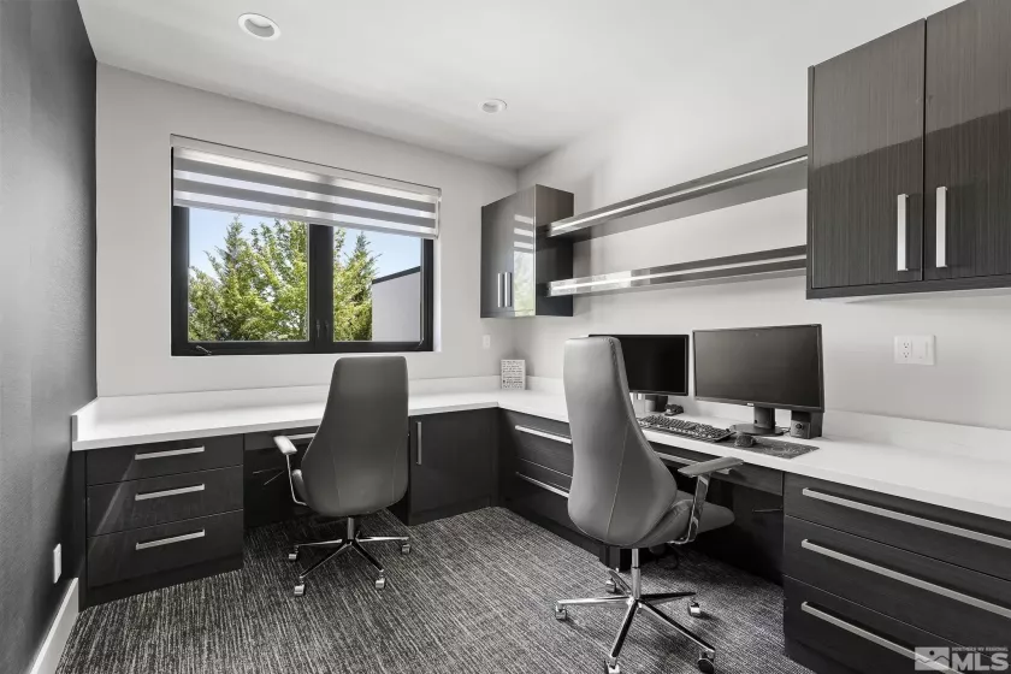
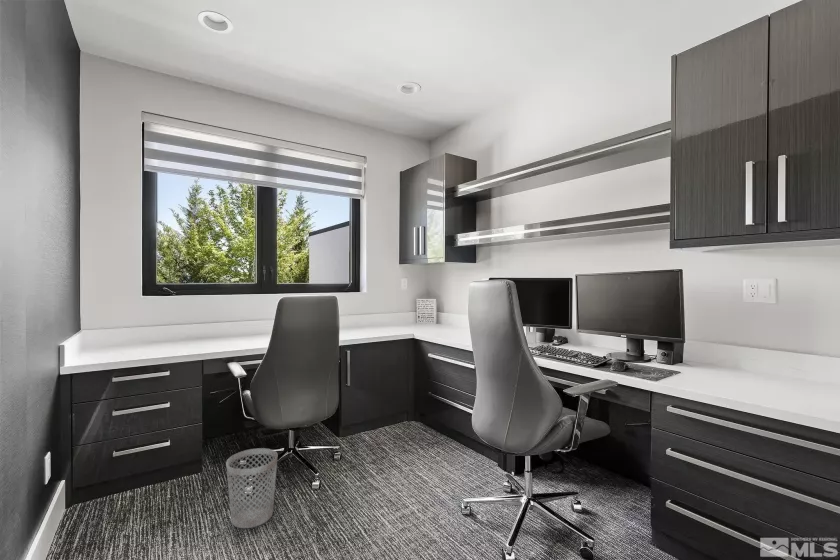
+ wastebasket (252, 487)
